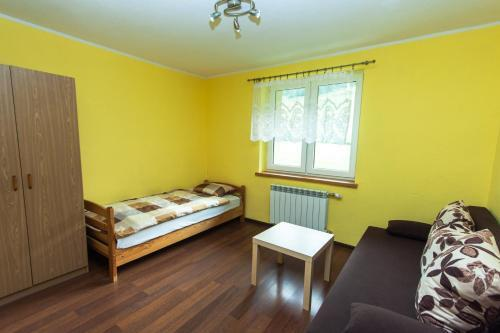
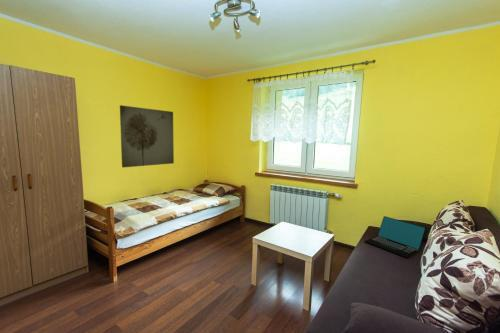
+ laptop (394, 234)
+ wall art (149, 137)
